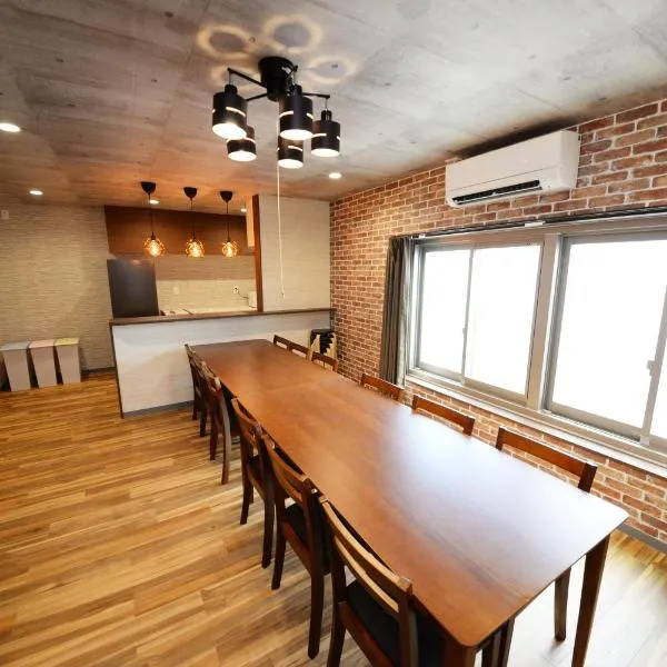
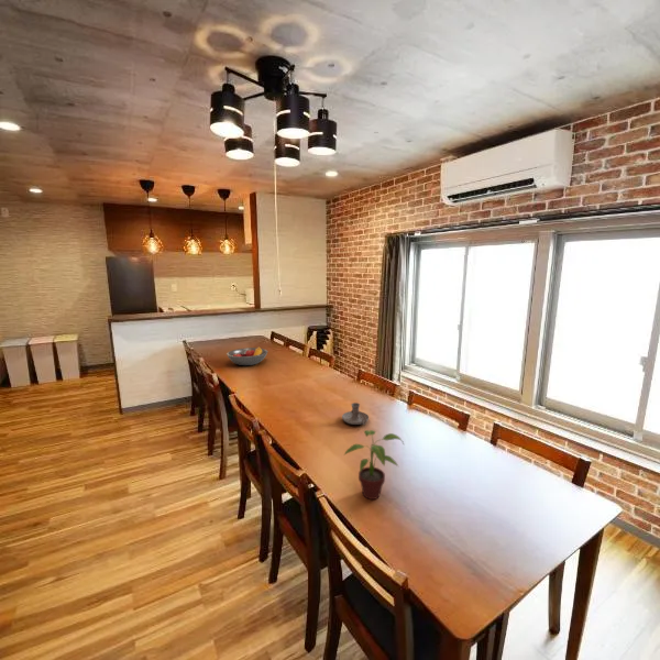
+ fruit bowl (248, 355)
+ candle holder (356, 414)
+ potted plant (373, 466)
